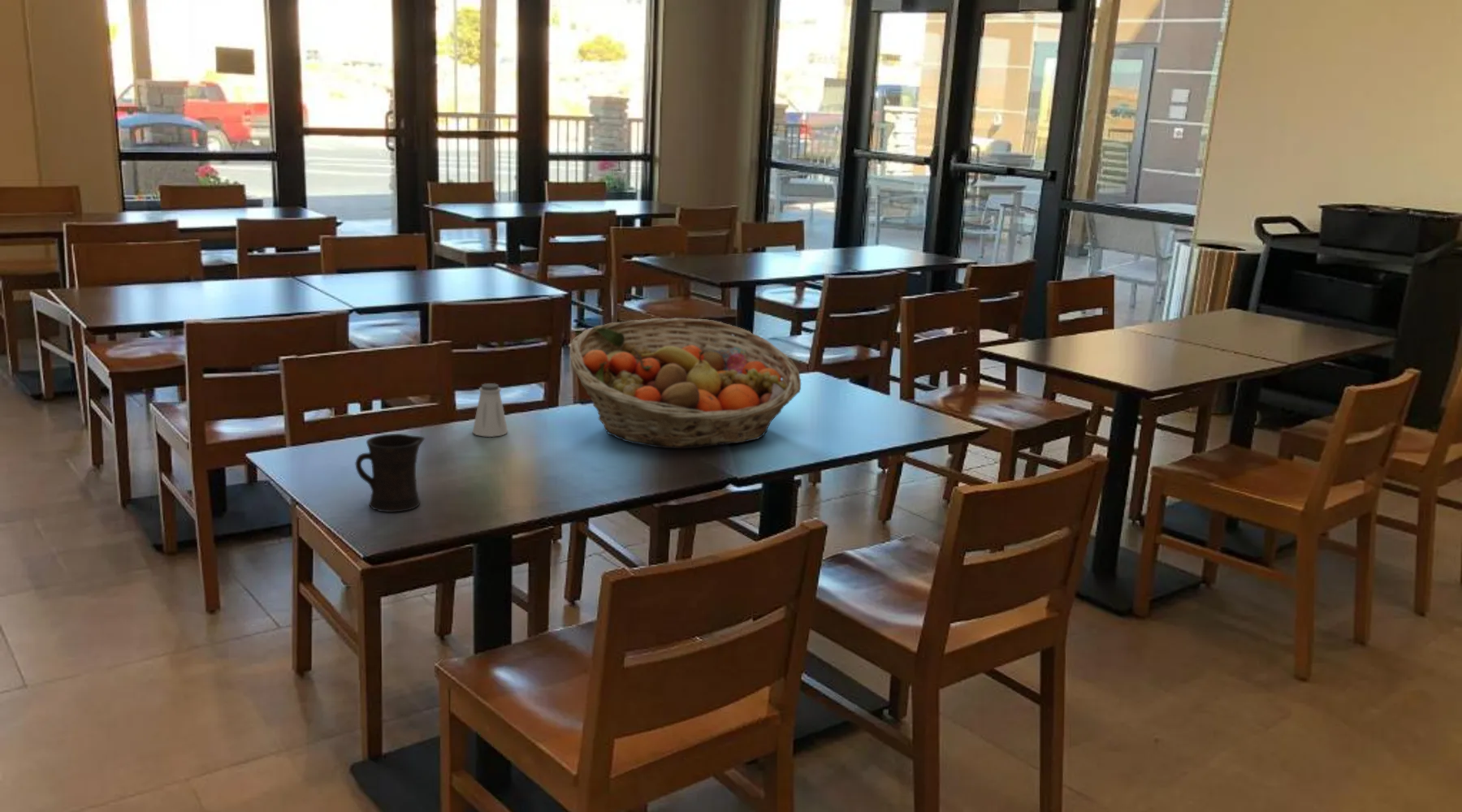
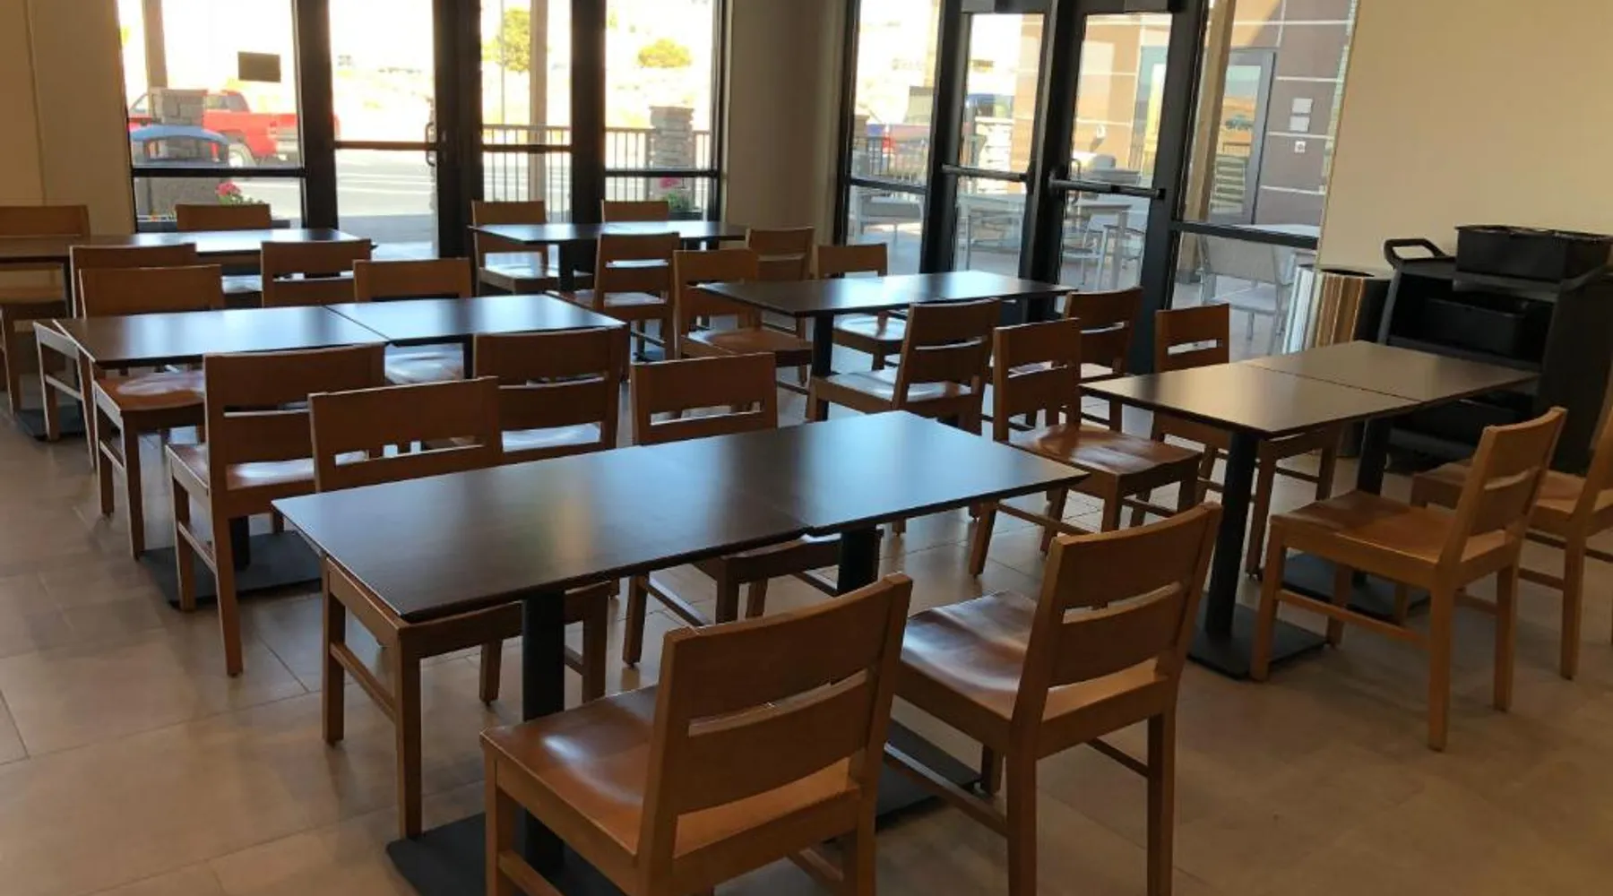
- mug (391, 473)
- fruit basket (685, 381)
- saltshaker (490, 408)
